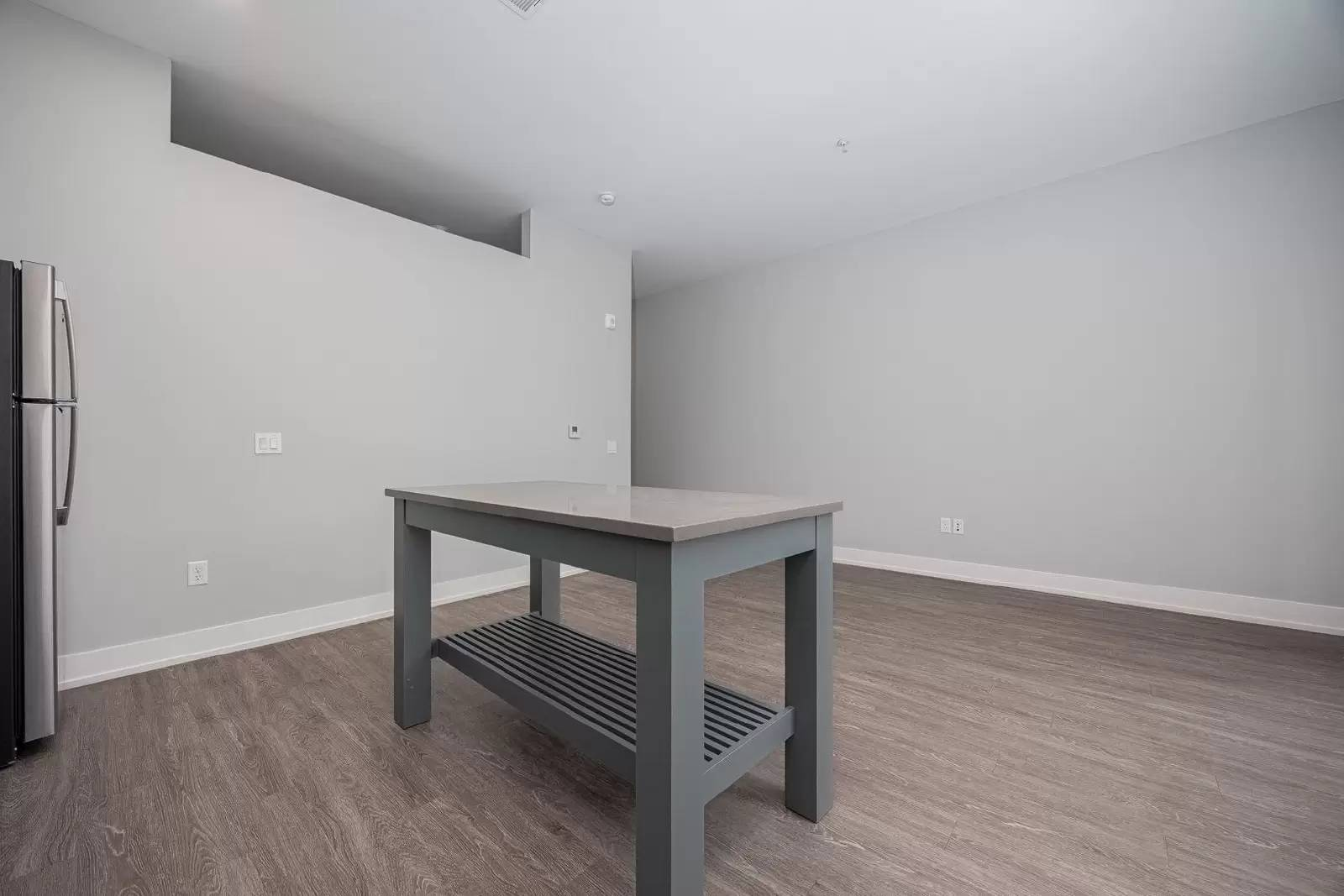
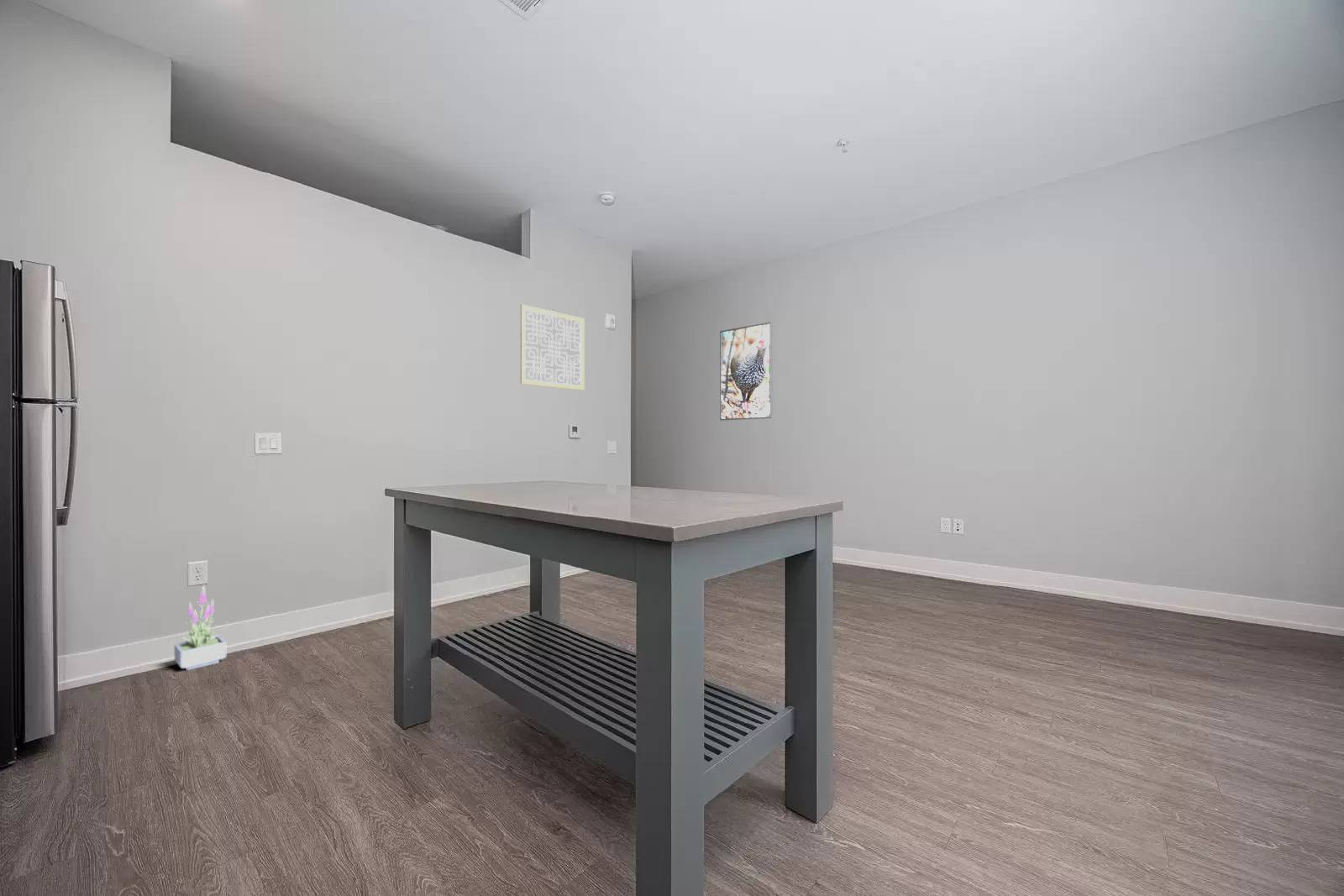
+ potted plant (200, 624)
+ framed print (745, 373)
+ wall art (554, 347)
